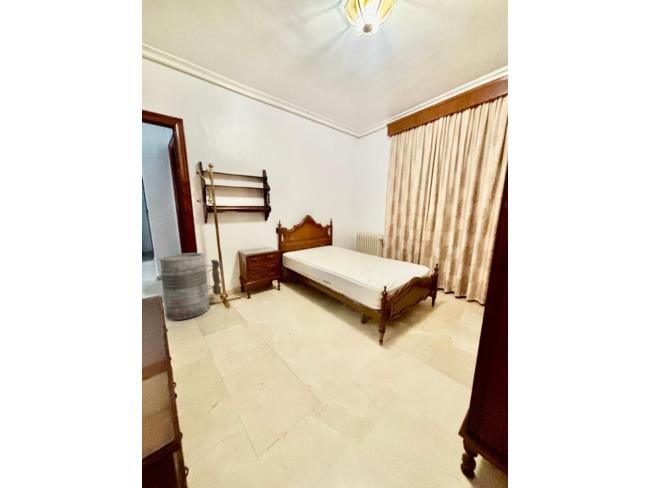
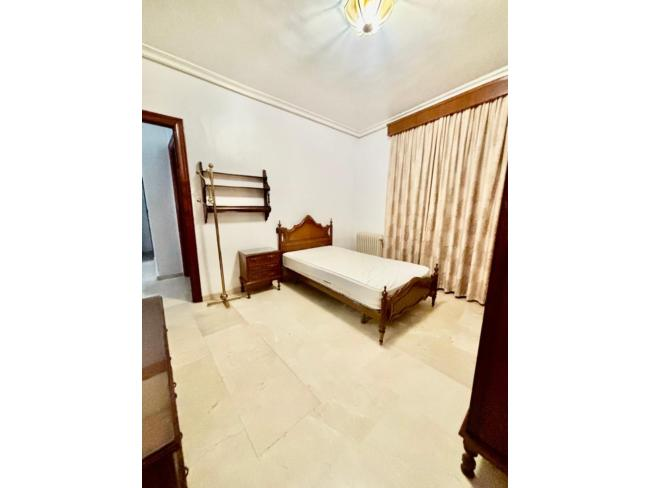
- trash can (194, 282)
